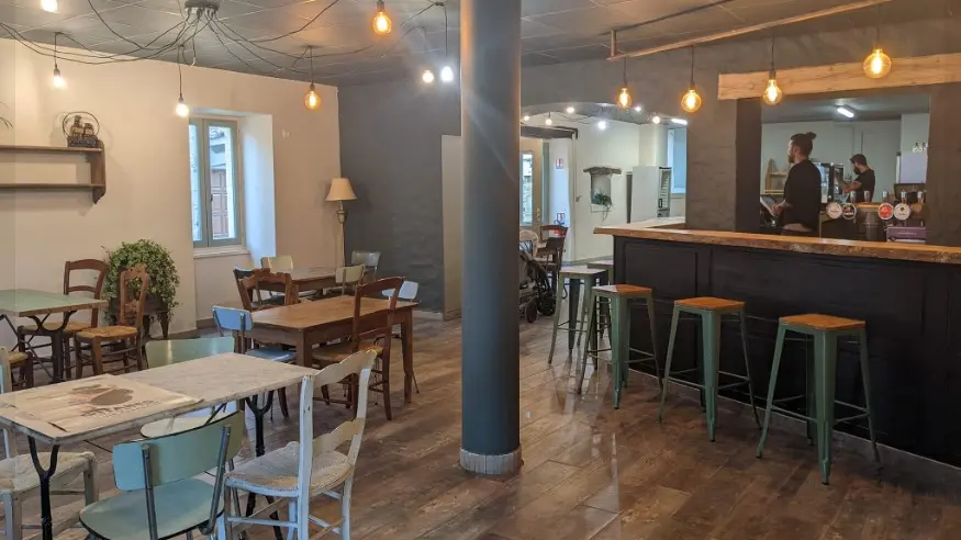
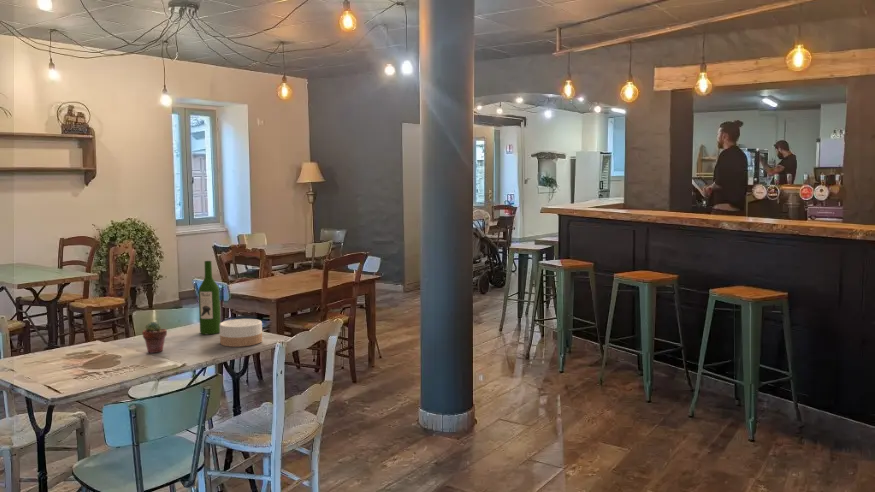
+ wine bottle (209, 296)
+ potted succulent (154, 336)
+ bowl (241, 332)
